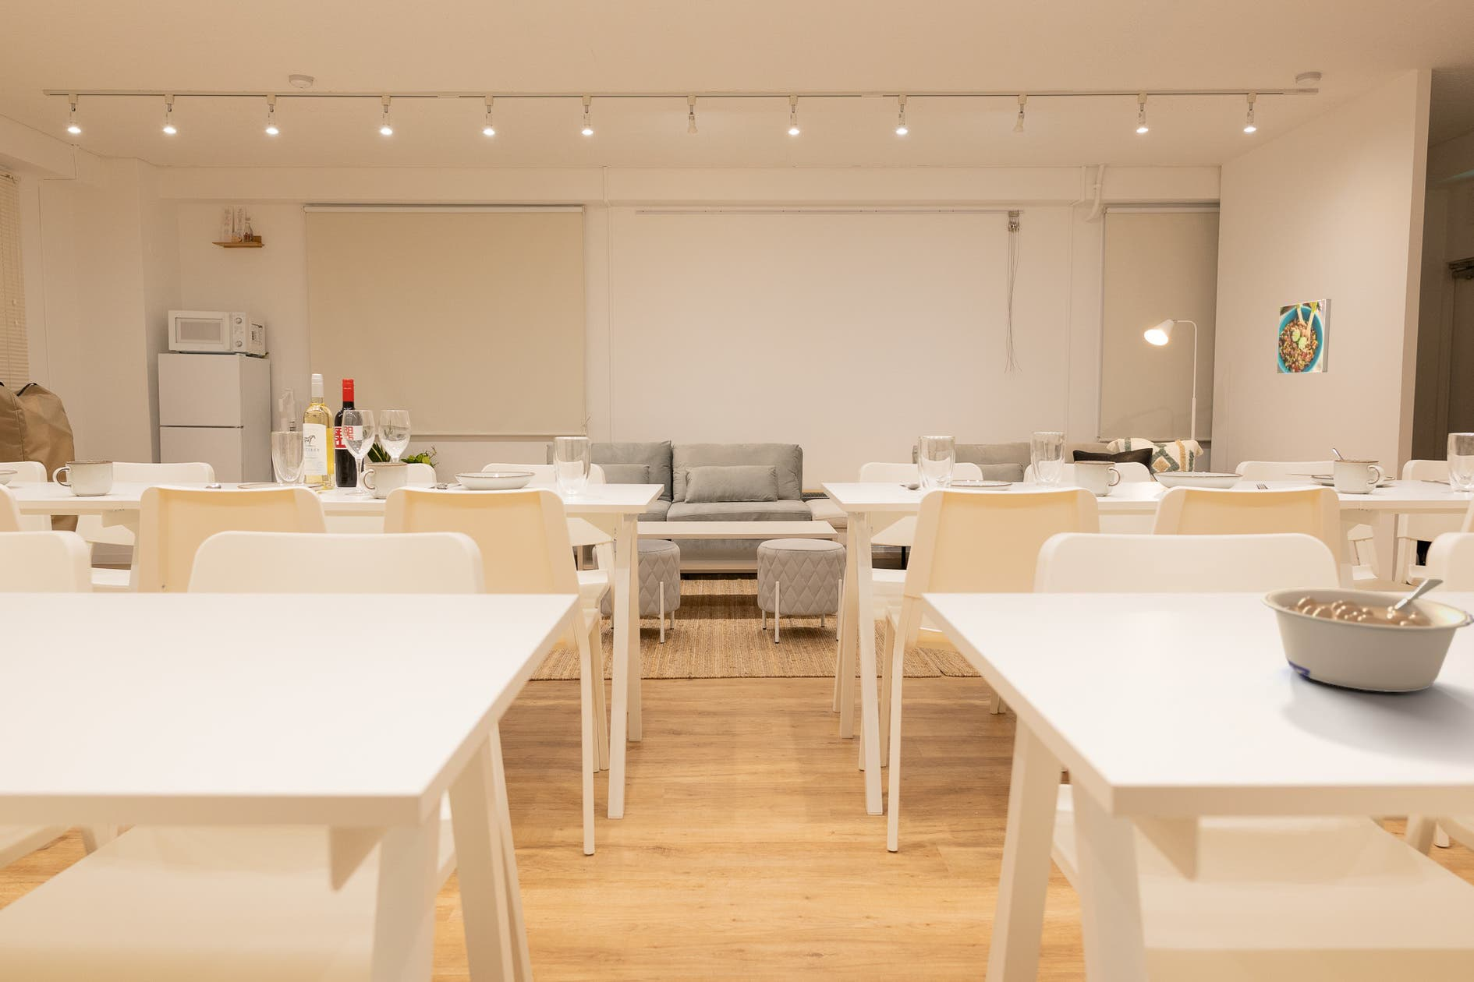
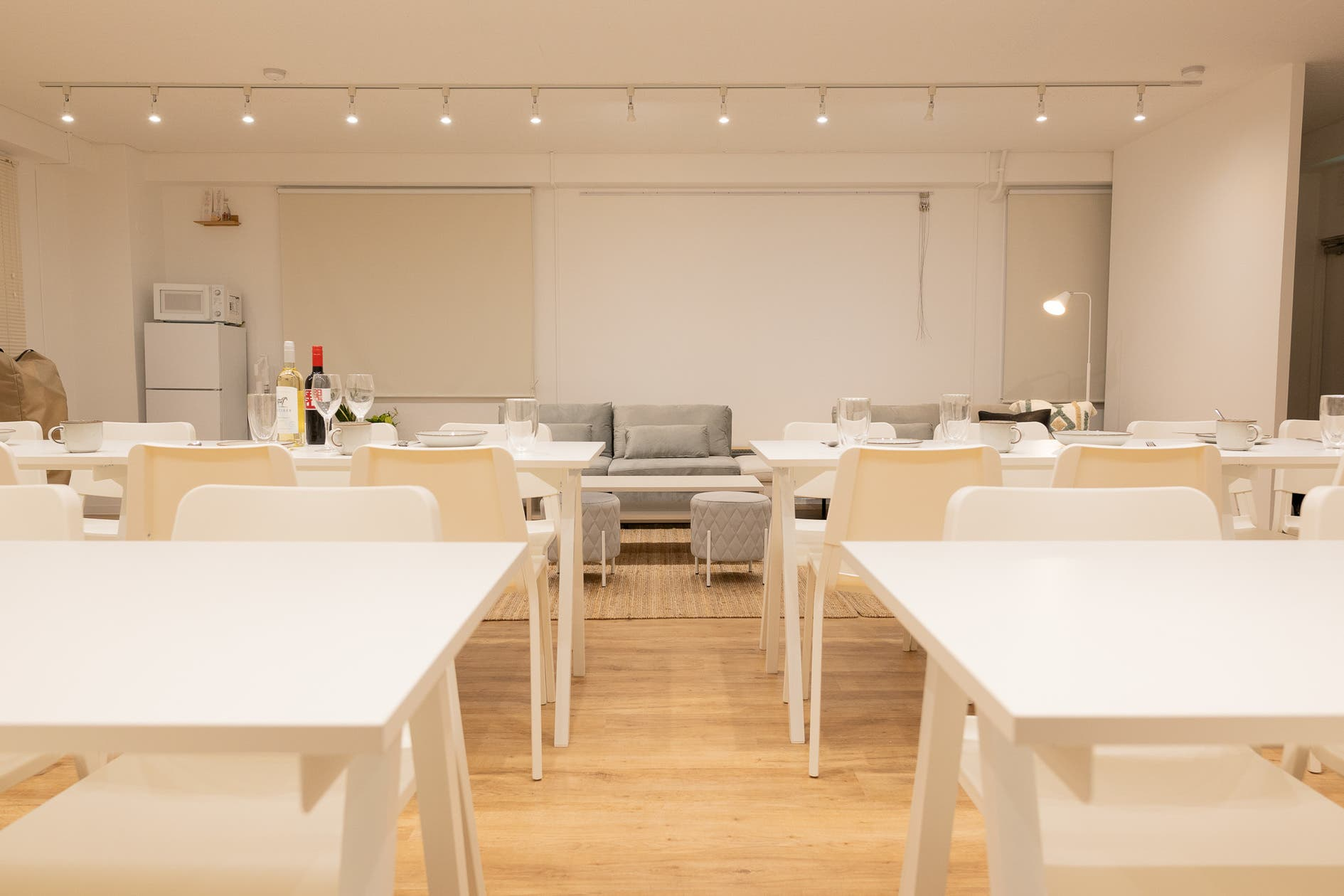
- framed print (1303, 338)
- legume (1359, 630)
